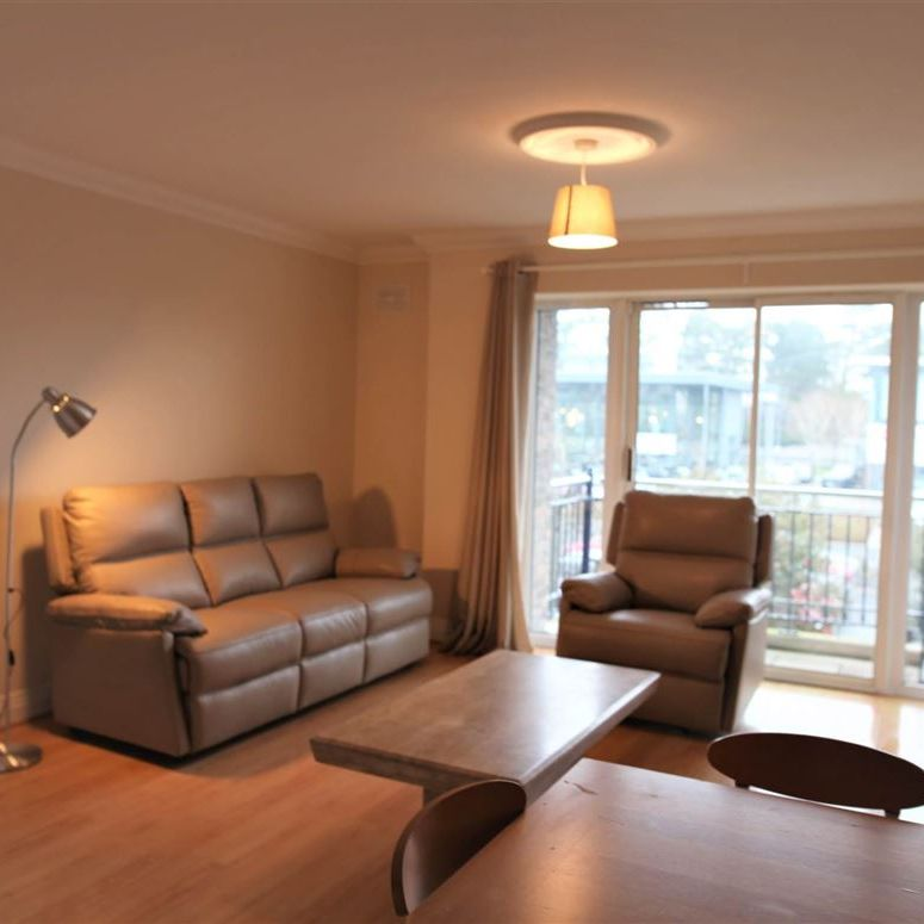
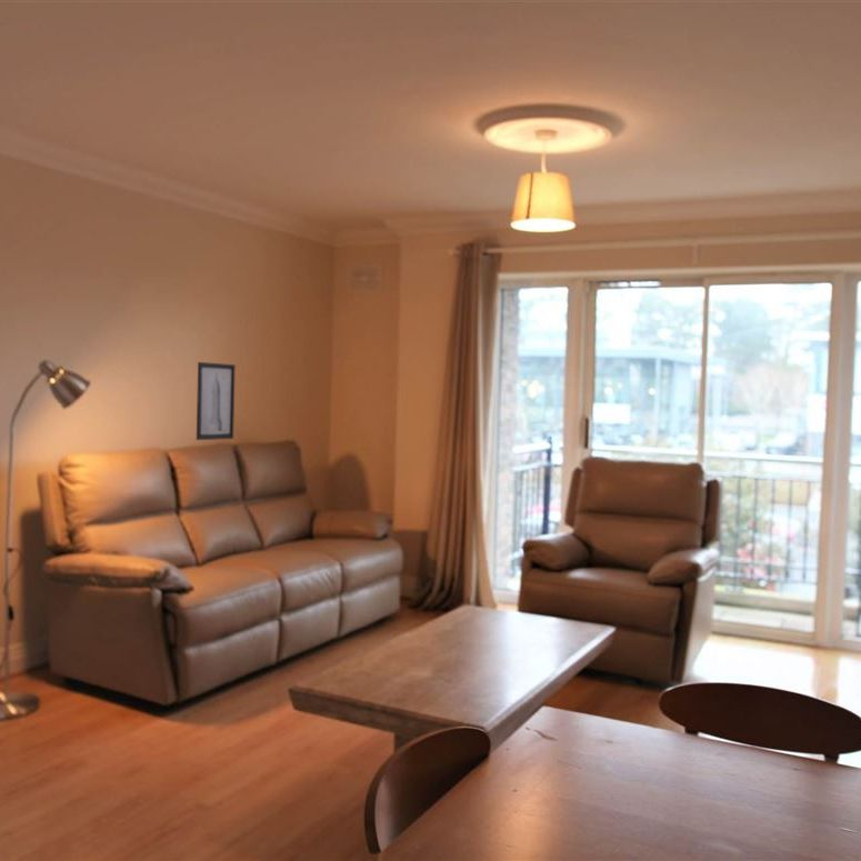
+ wall art (216, 401)
